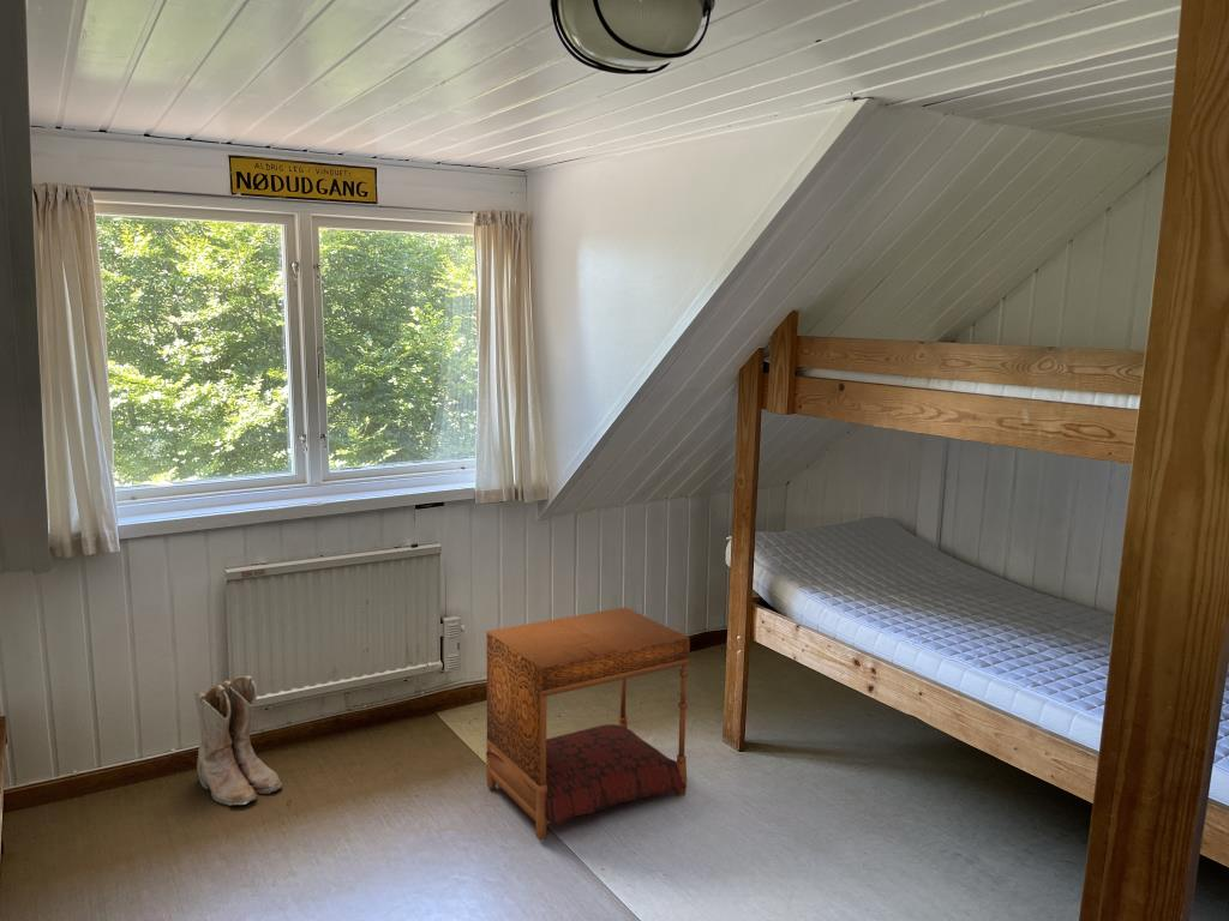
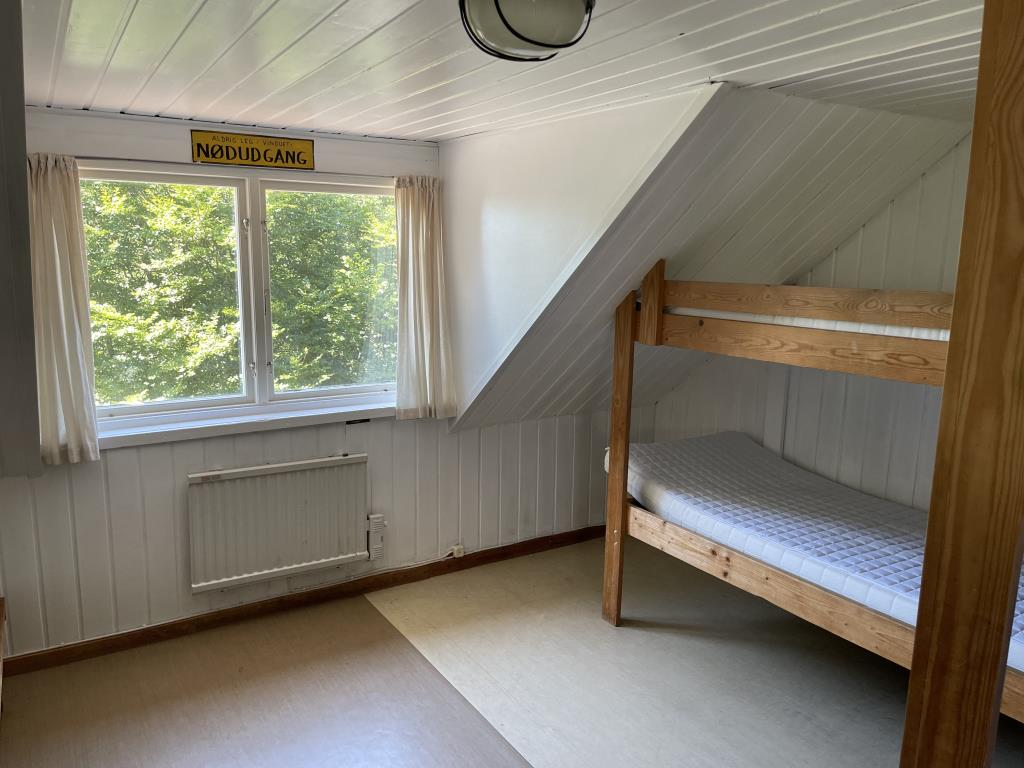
- boots (238, 735)
- canopy bed (589, 728)
